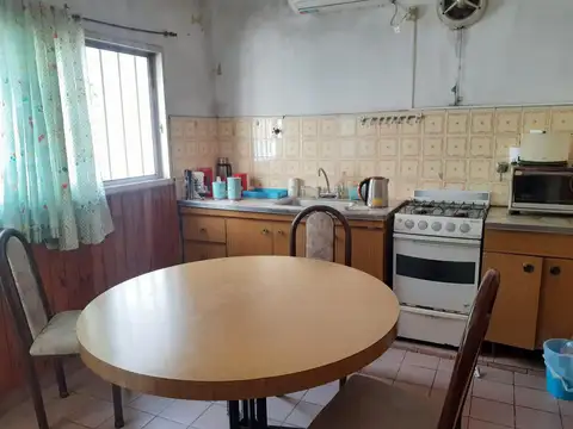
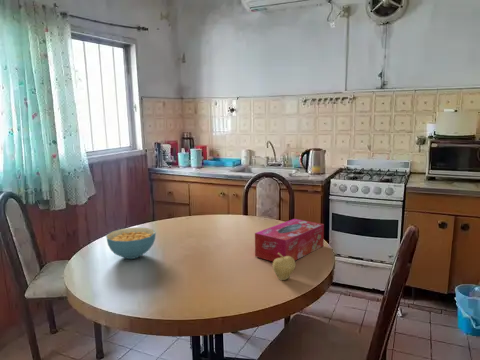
+ fruit (284, 265)
+ tissue box (290, 239)
+ cereal bowl (131, 245)
